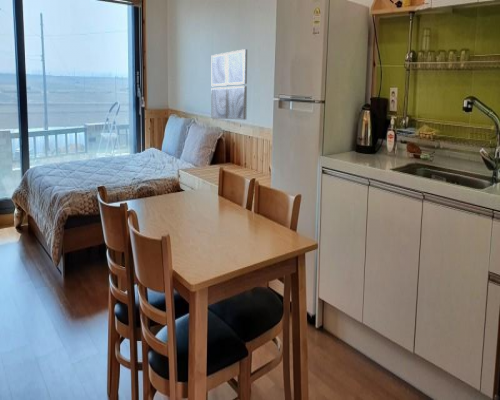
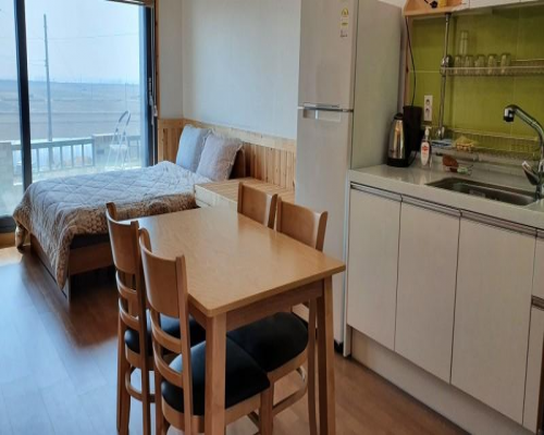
- wall art (228, 87)
